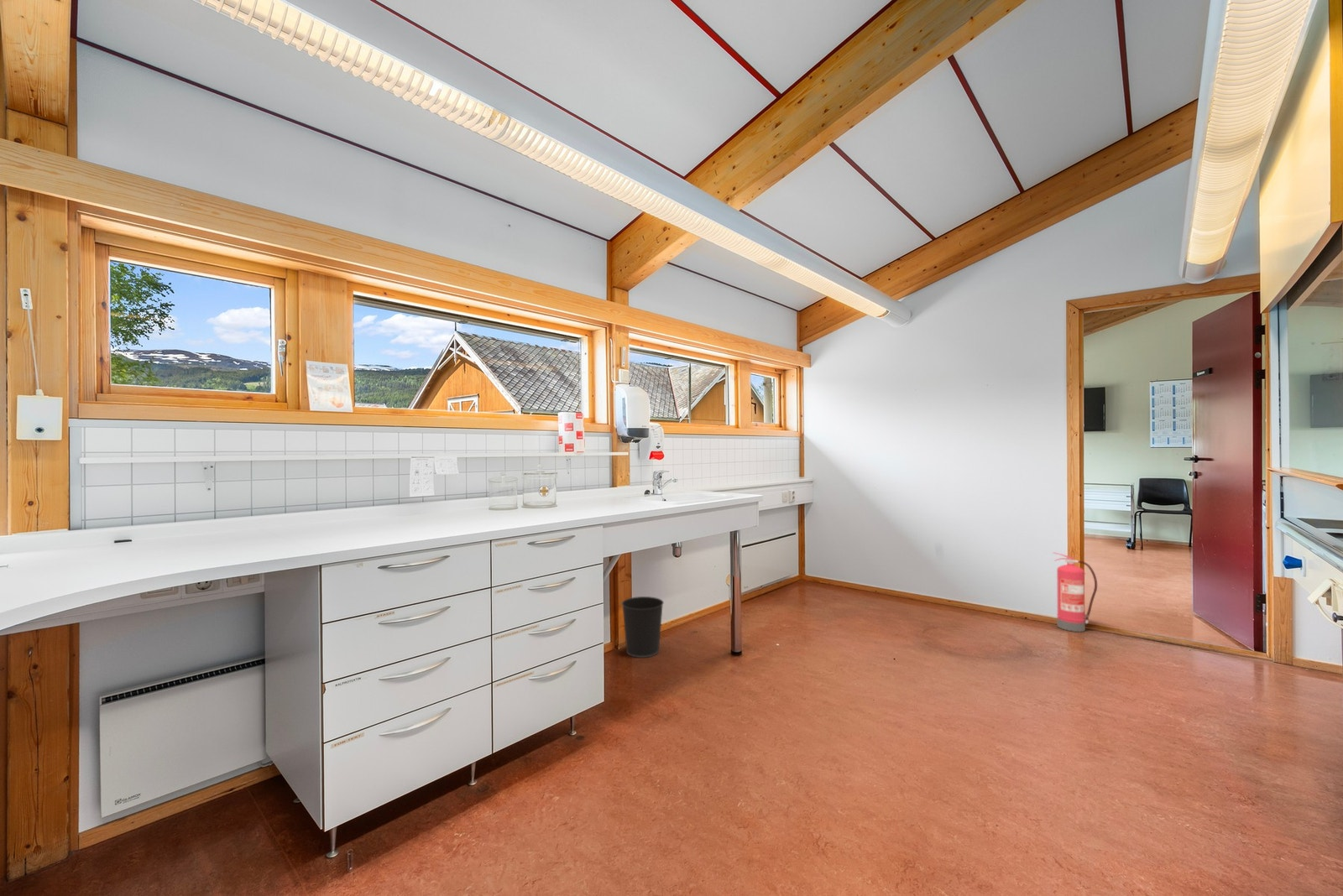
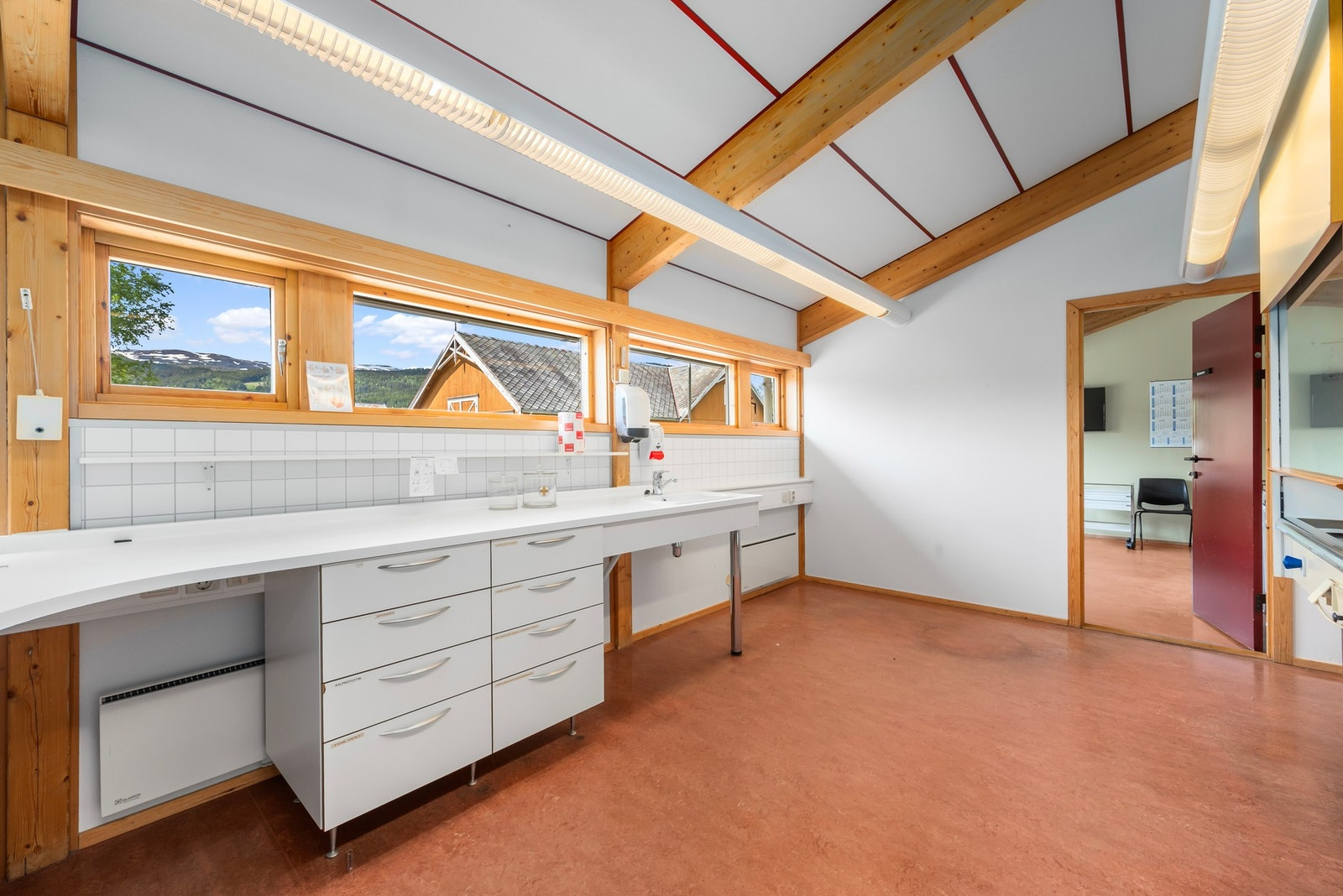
- wastebasket (642, 627)
- fire extinguisher (1074, 591)
